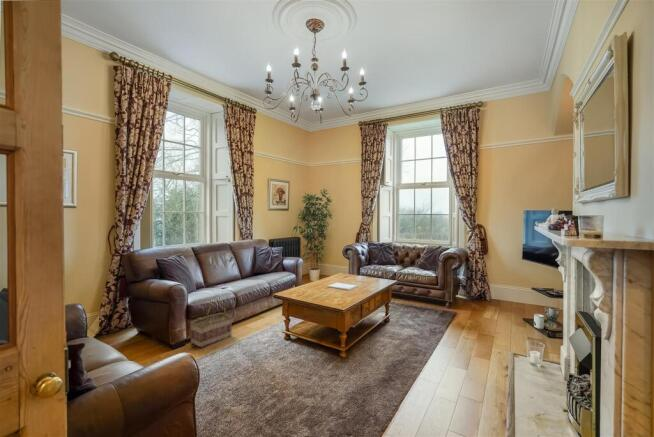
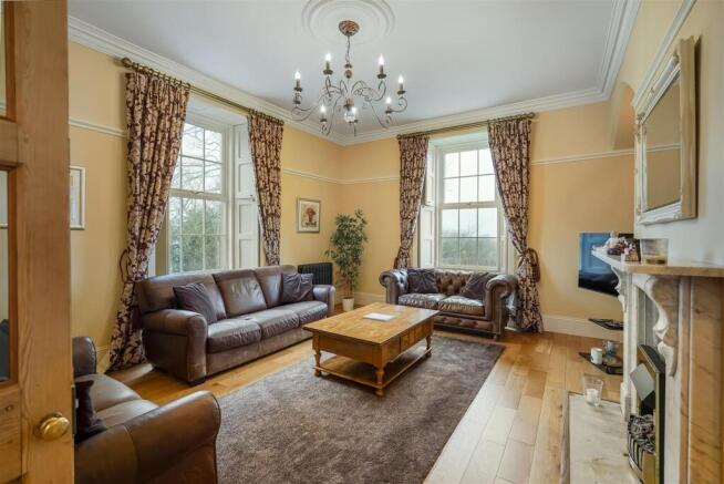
- basket (211, 319)
